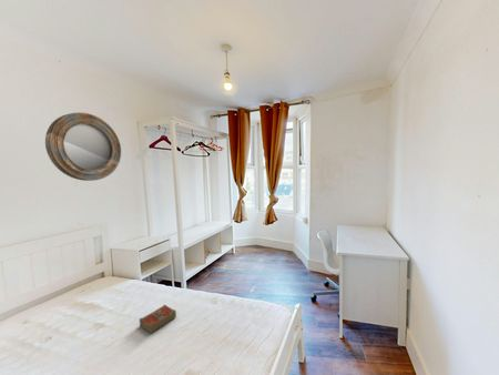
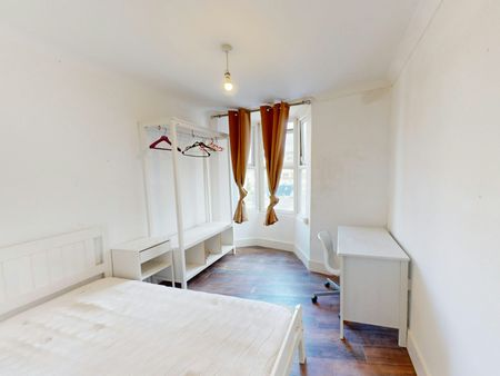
- home mirror (88, 146)
- book (157, 317)
